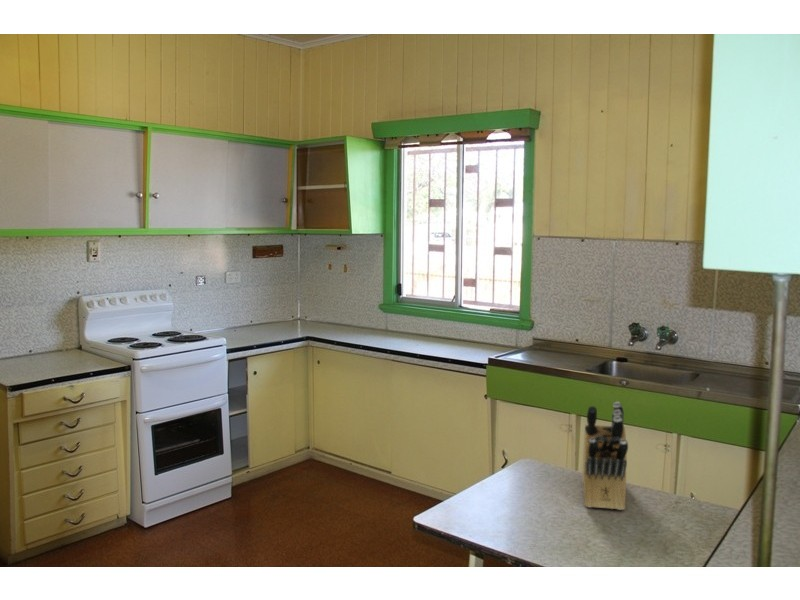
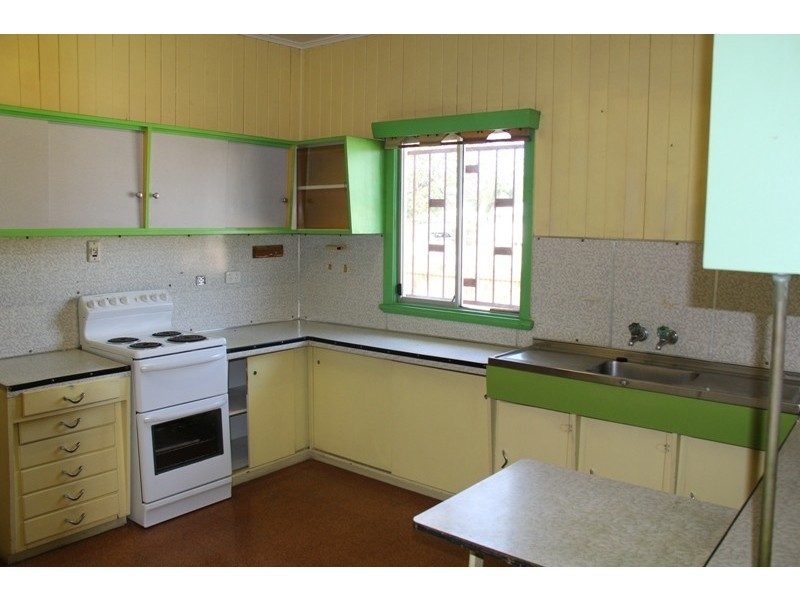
- knife block (604, 446)
